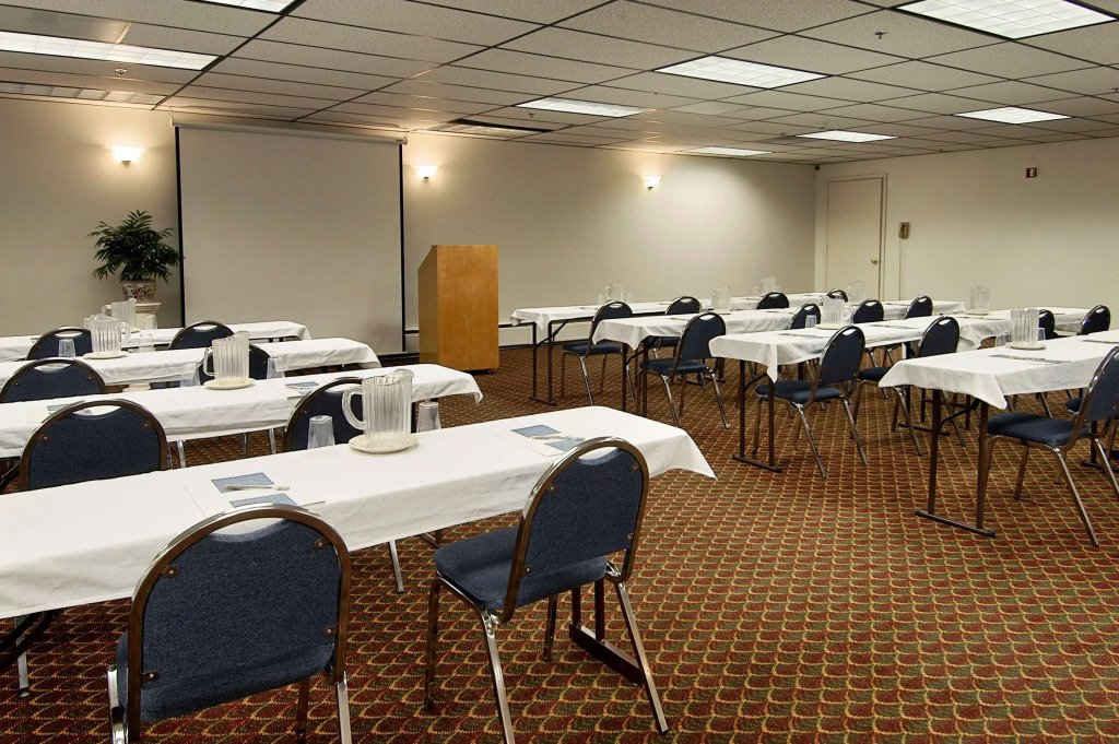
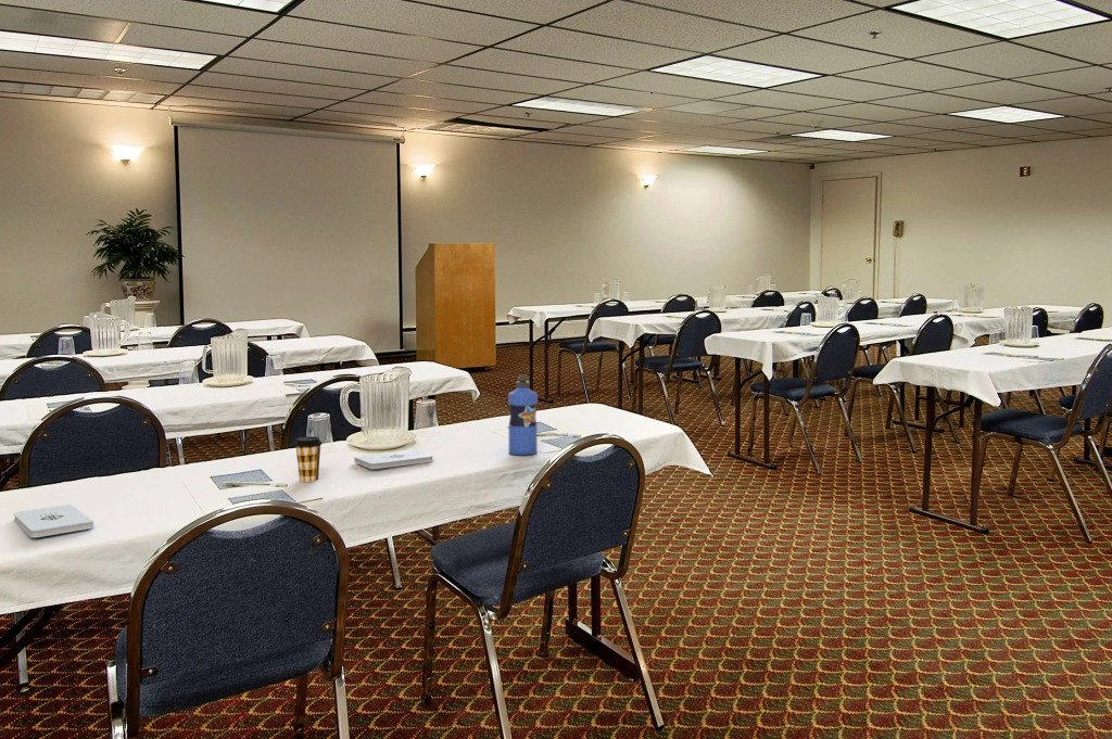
+ water bottle (522, 413)
+ notepad (394, 459)
+ coffee cup (308, 459)
+ notepad (52, 520)
